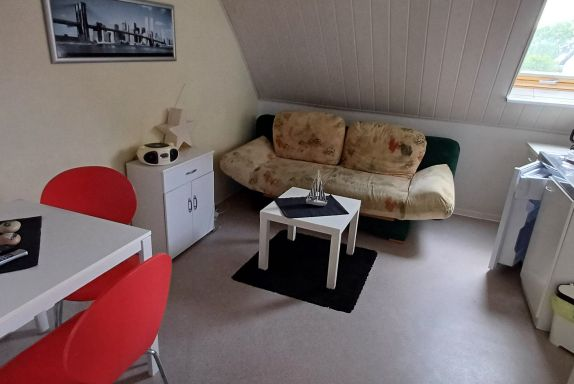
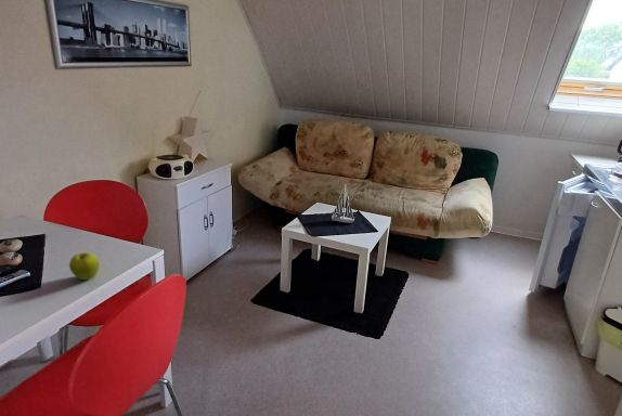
+ fruit (83, 265)
